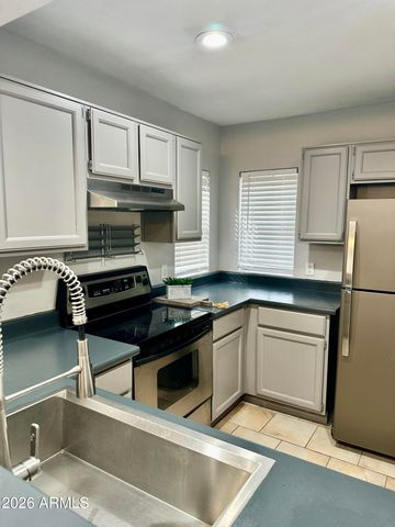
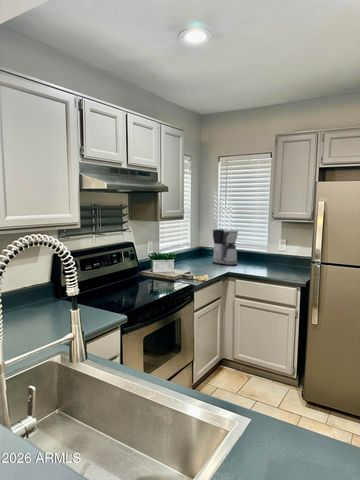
+ coffee maker (223, 246)
